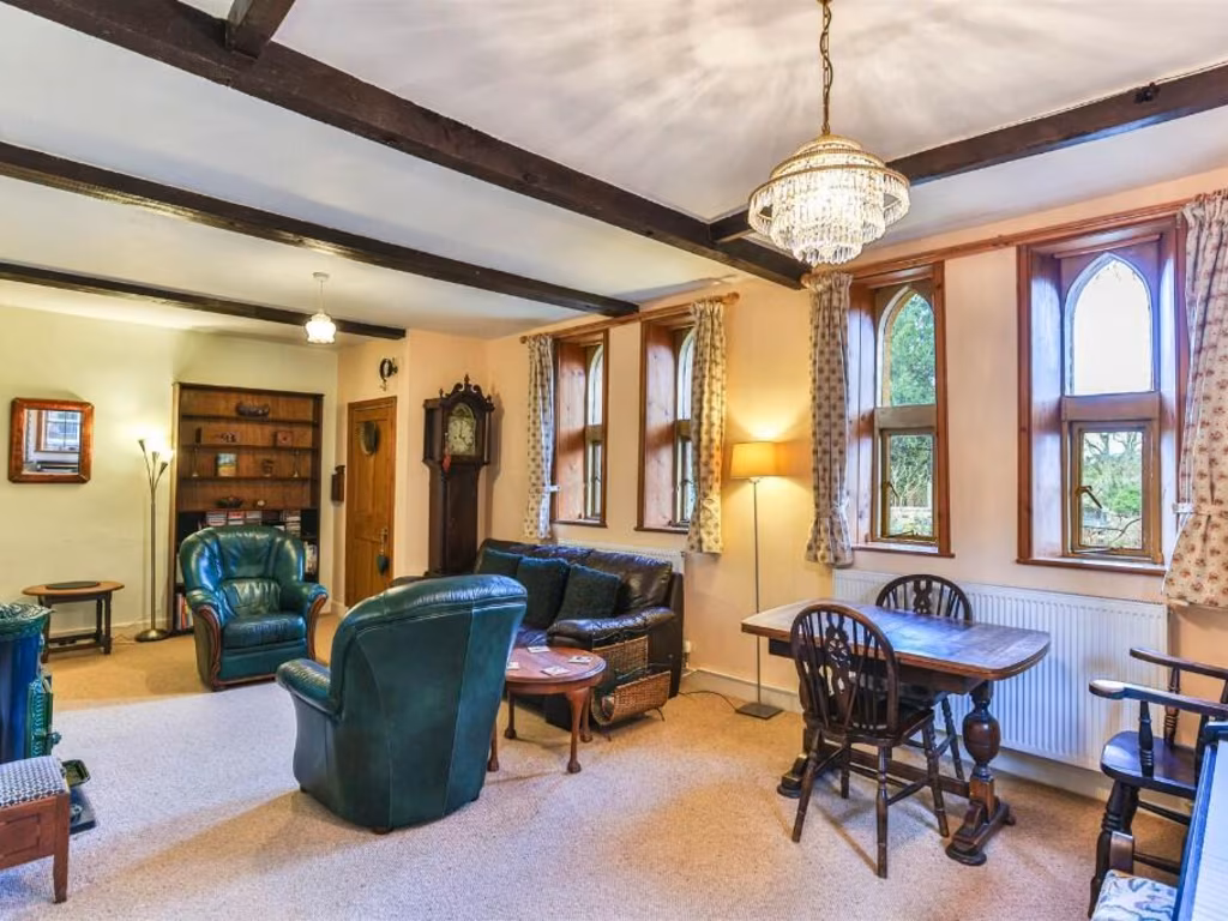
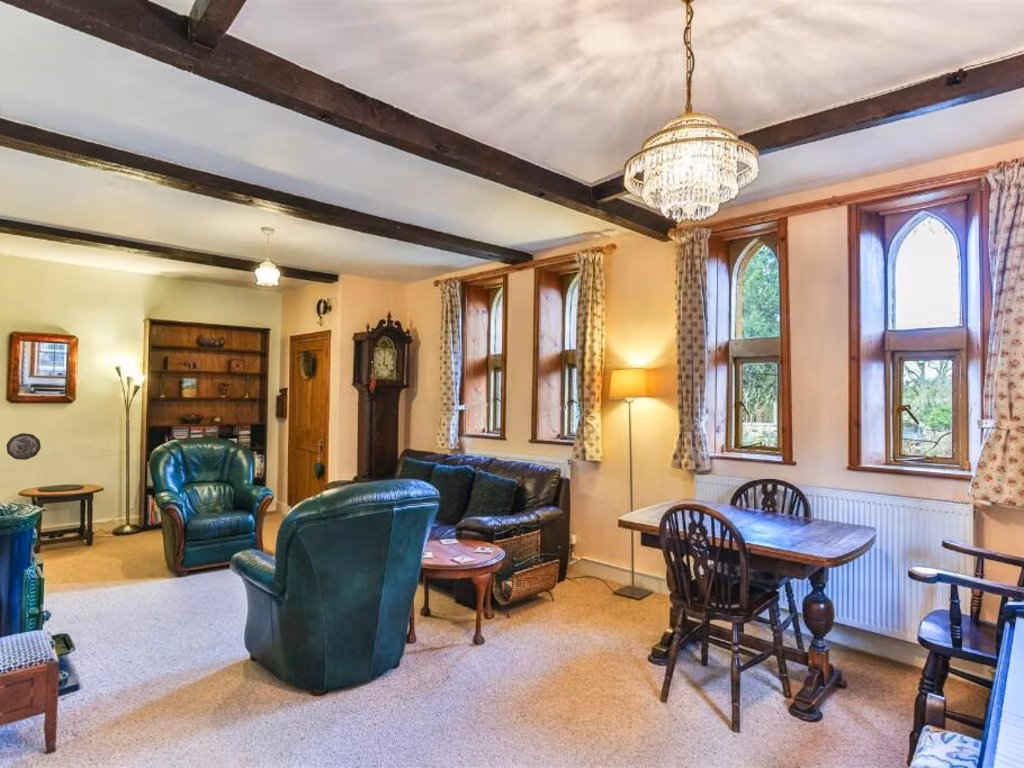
+ decorative plate (23, 446)
